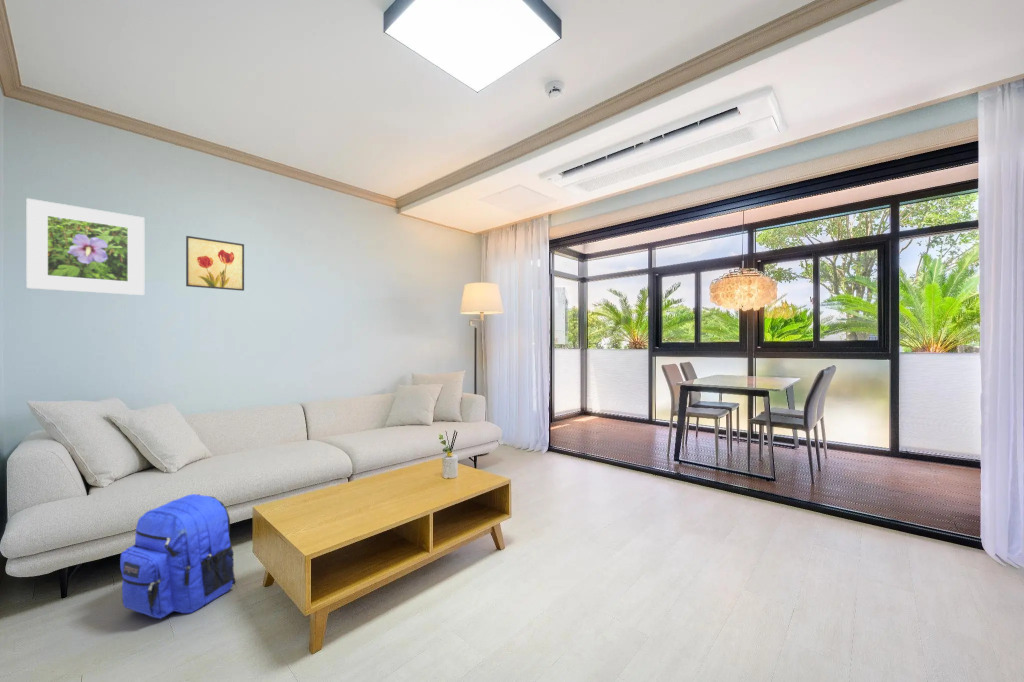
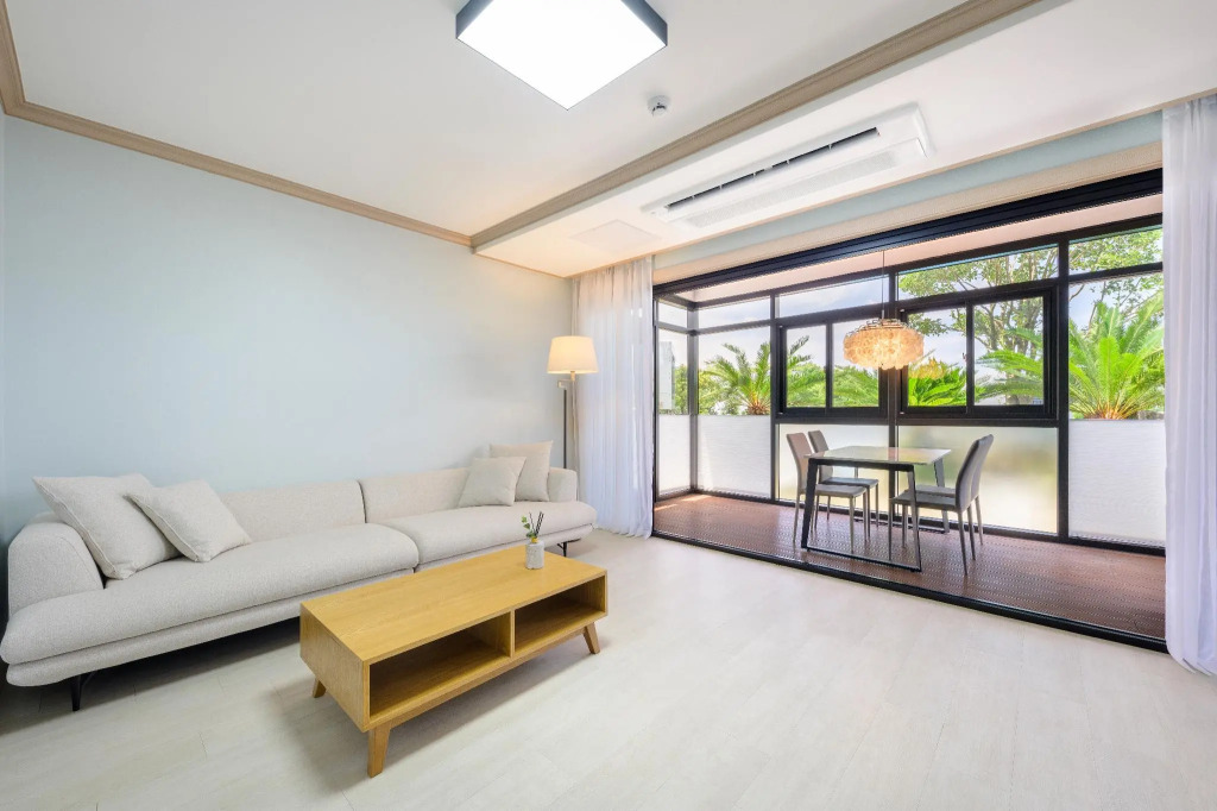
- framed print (89, 250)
- wall art (216, 264)
- backpack (180, 551)
